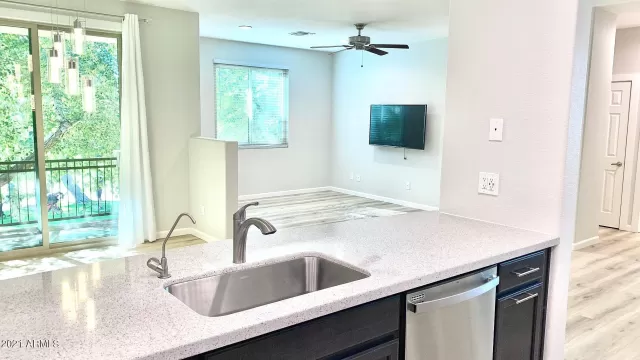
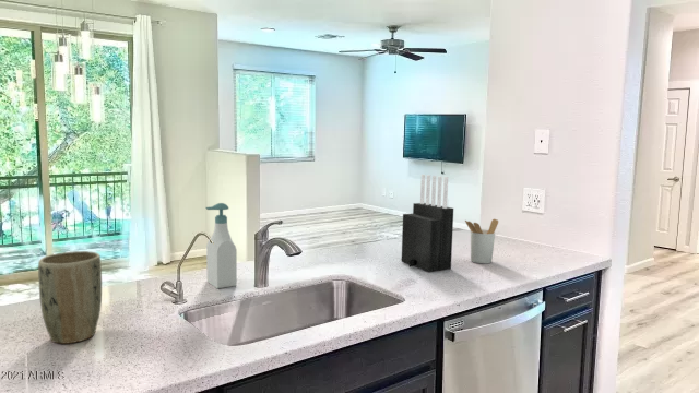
+ utensil holder (478, 239)
+ knife block (425, 221)
+ soap bottle (218, 243)
+ plant pot (71, 296)
